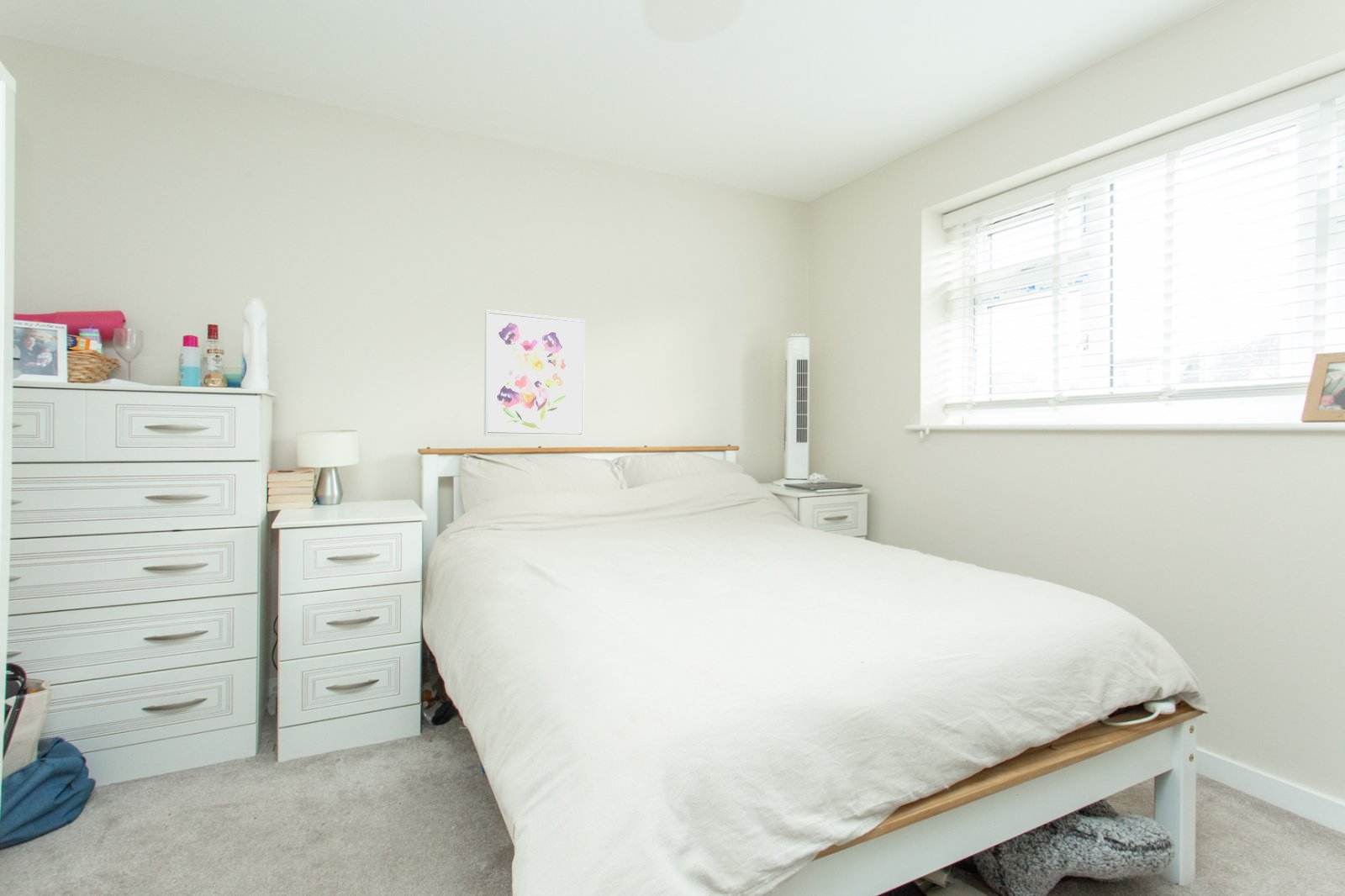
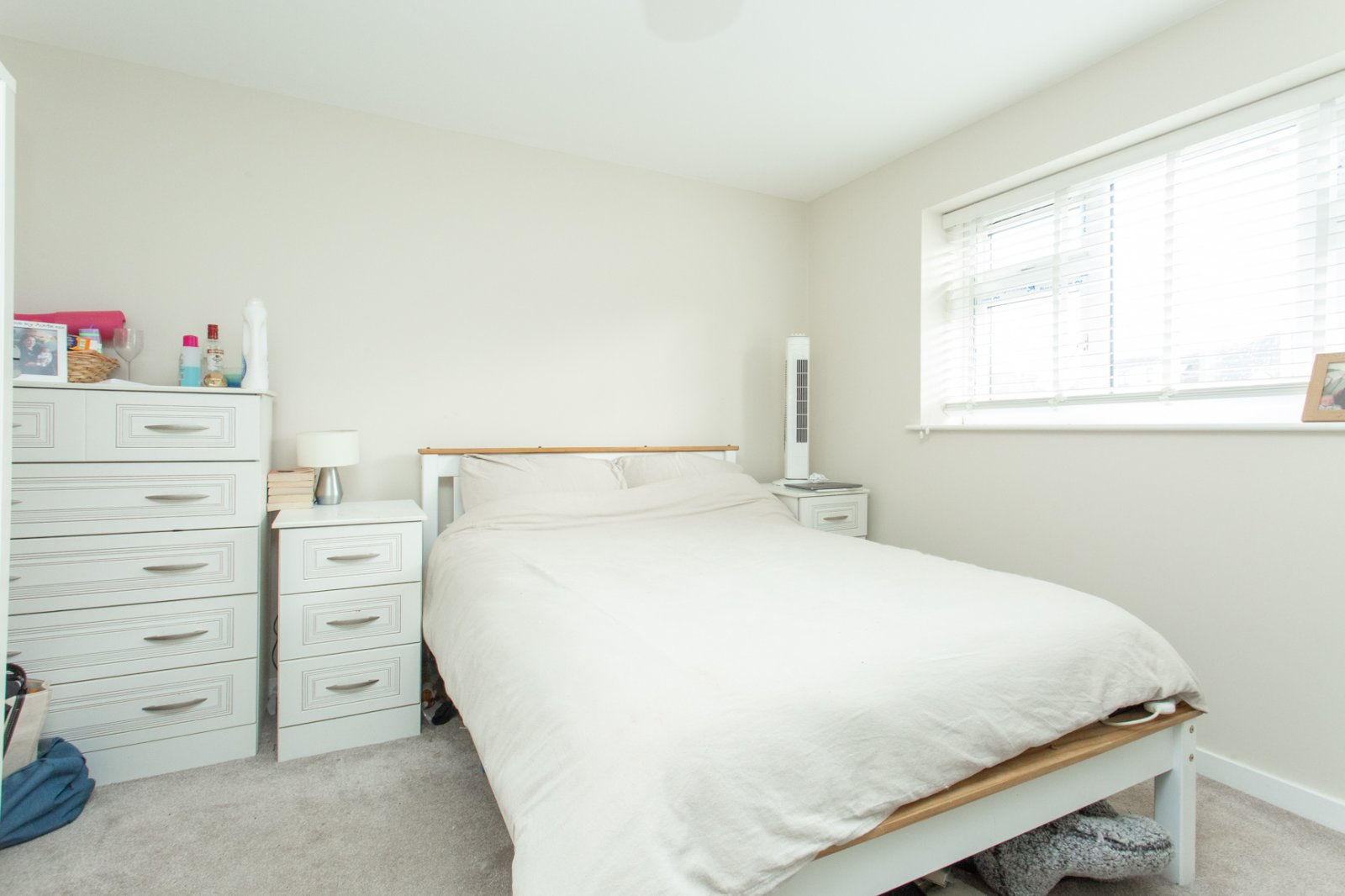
- wall art (535, 376)
